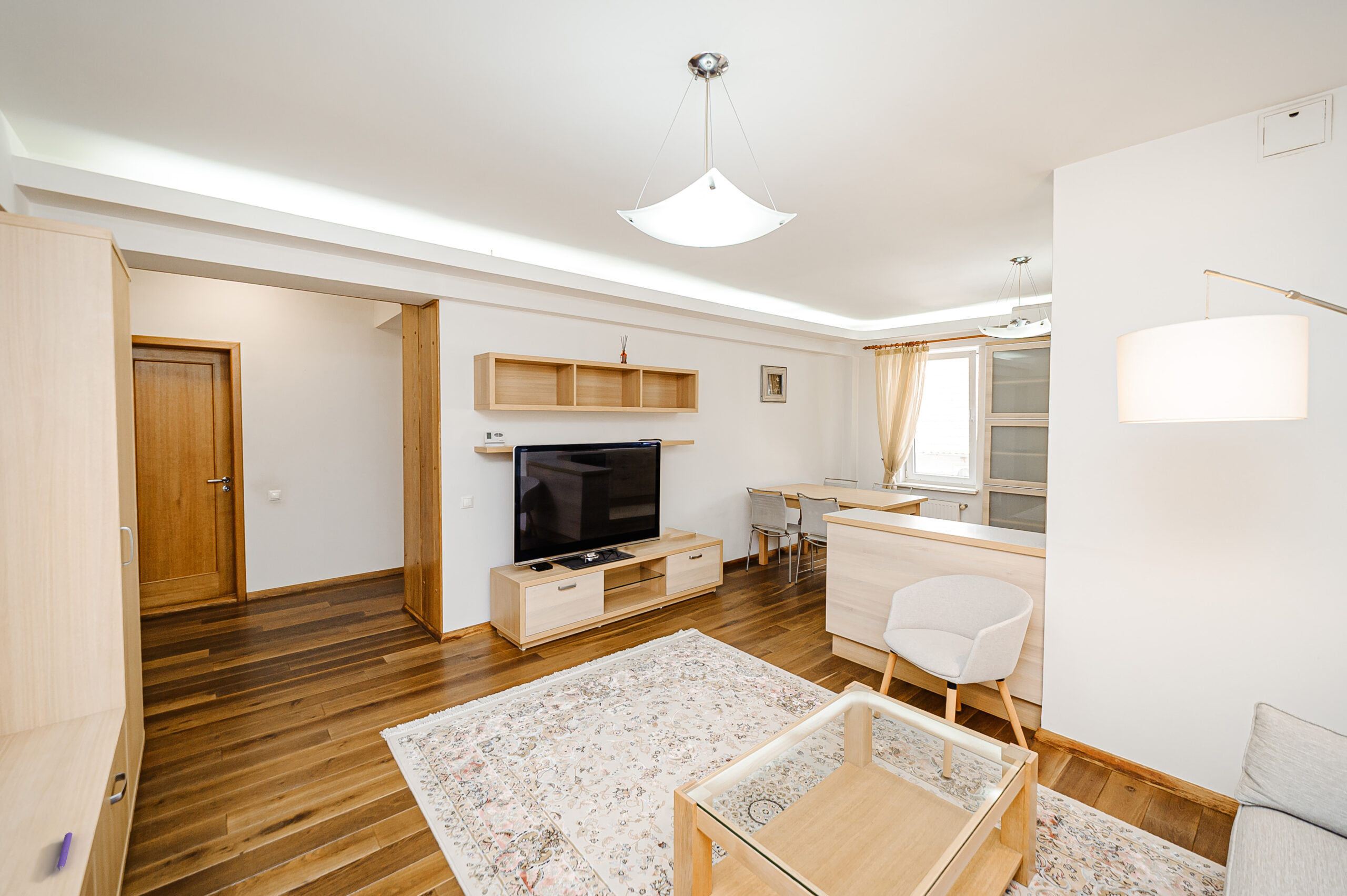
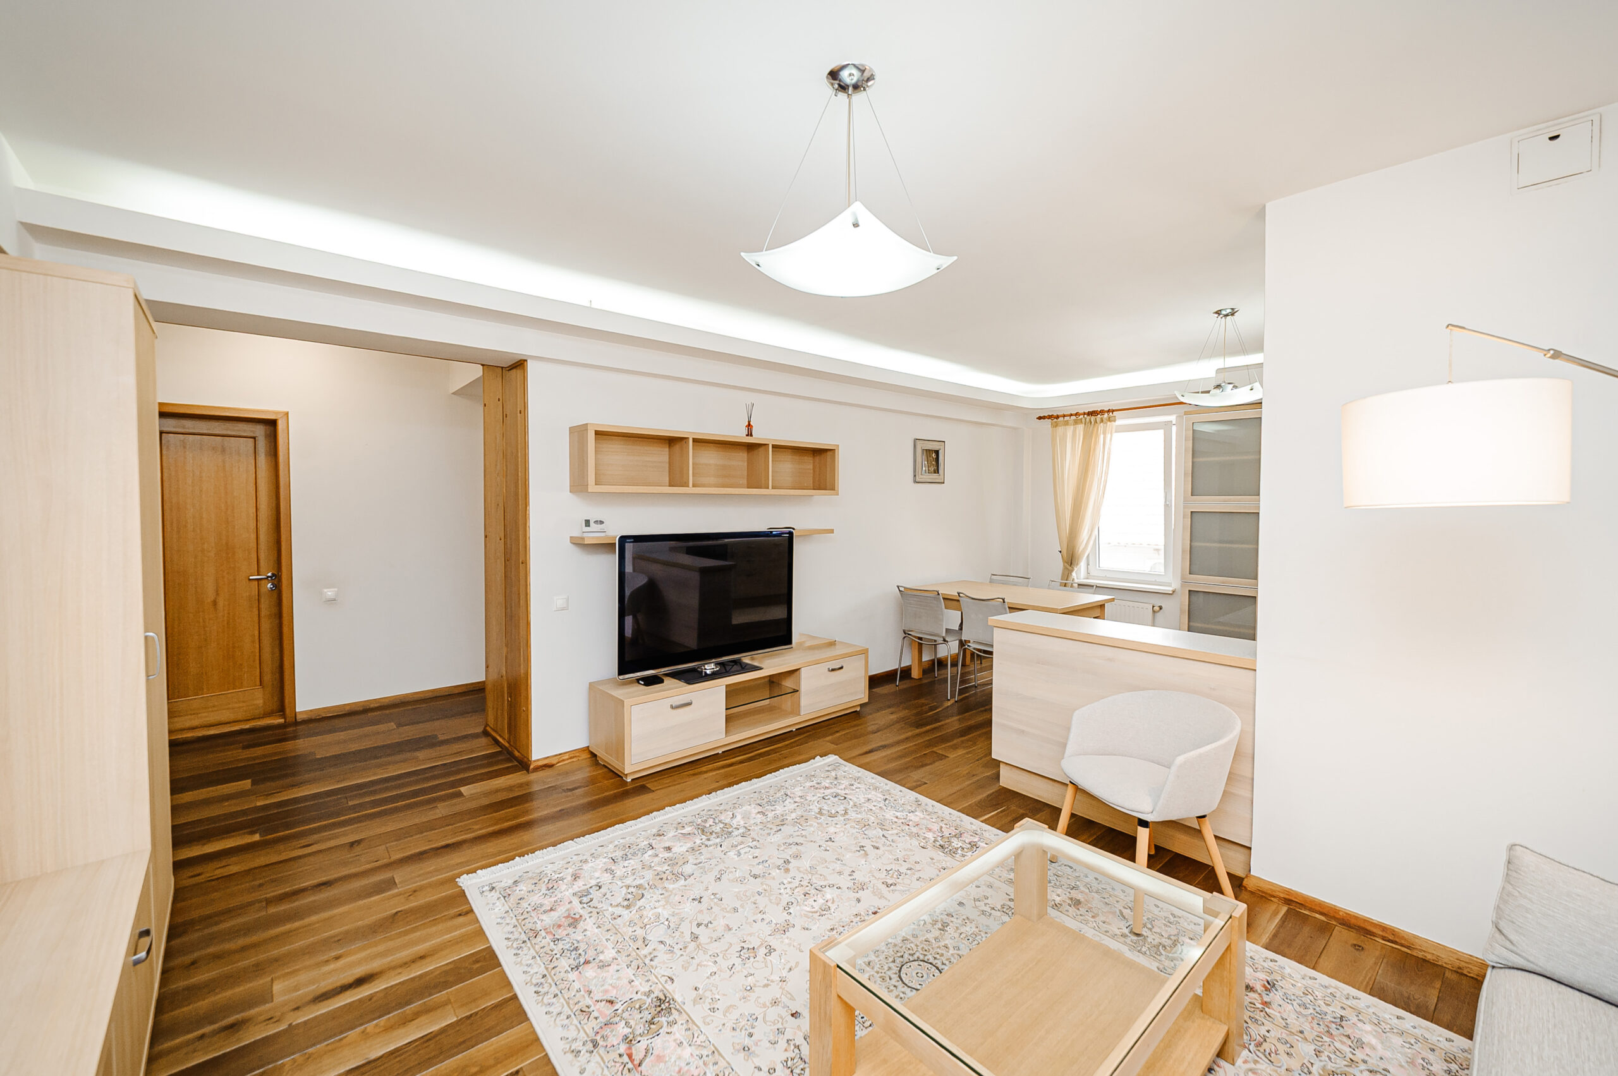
- pen (64, 851)
